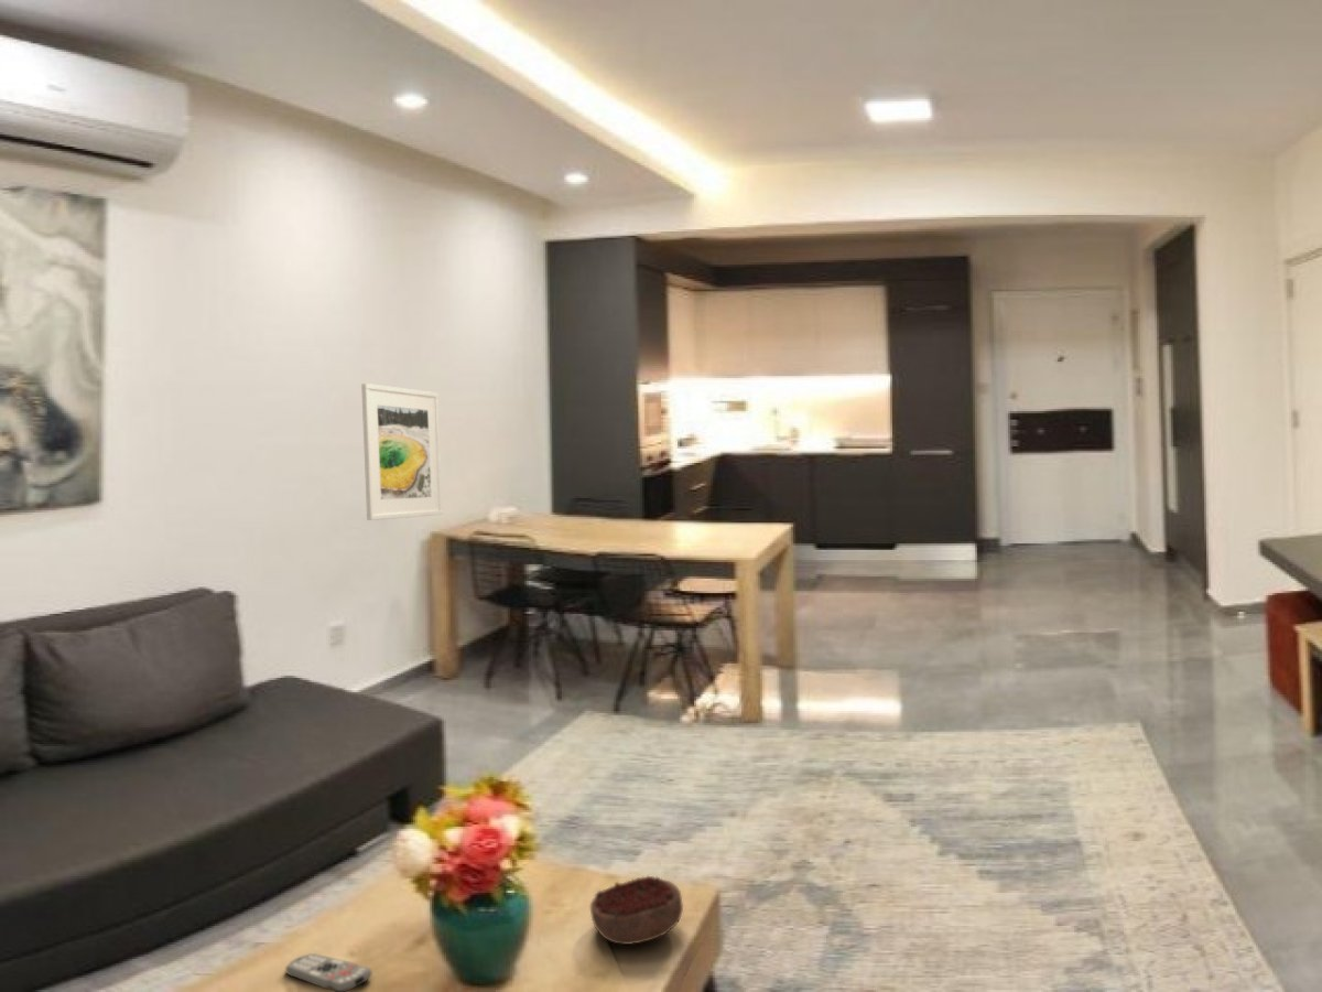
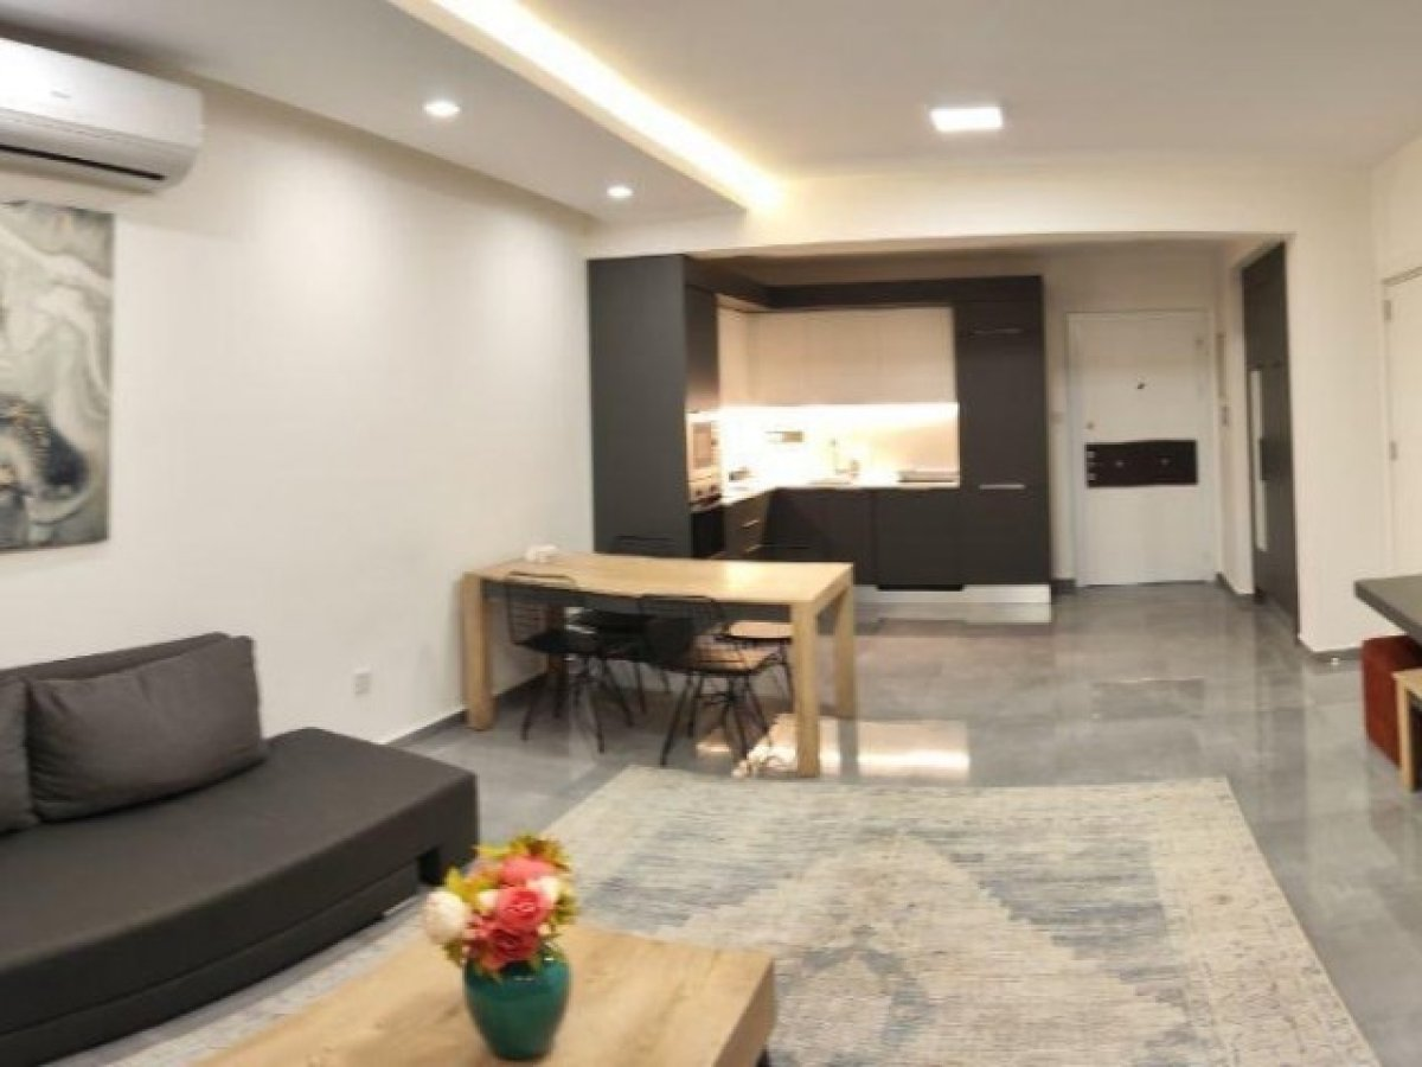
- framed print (404, 452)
- decorative bowl (636, 909)
- remote control (326, 971)
